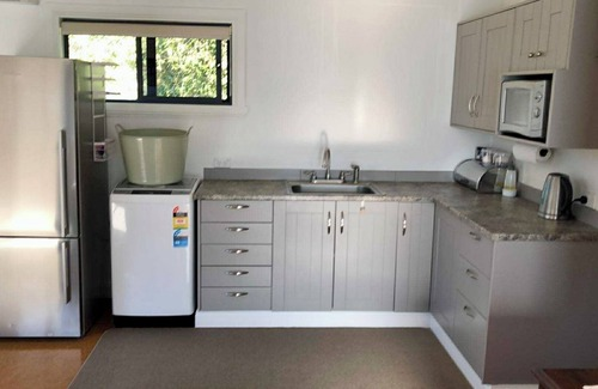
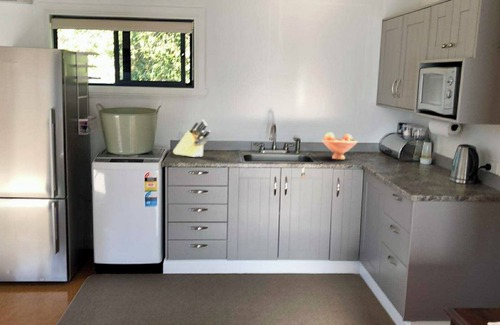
+ fruit bowl (339, 145)
+ knife block (191, 137)
